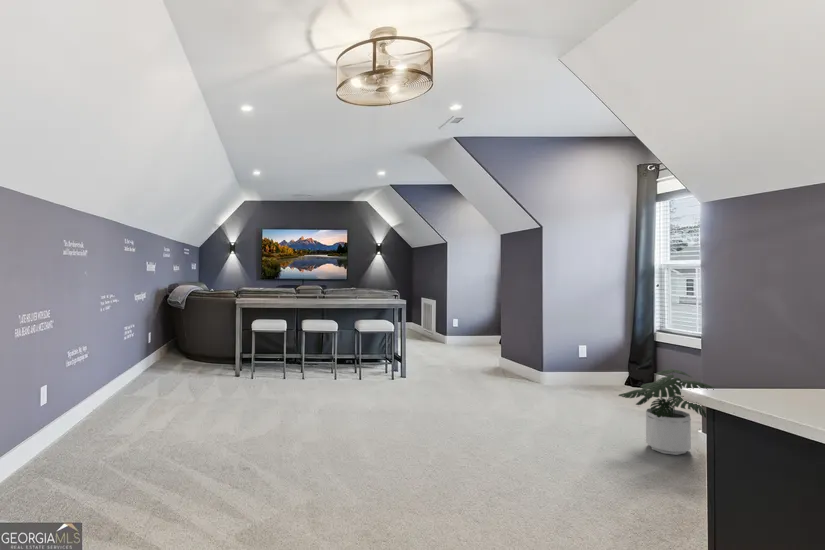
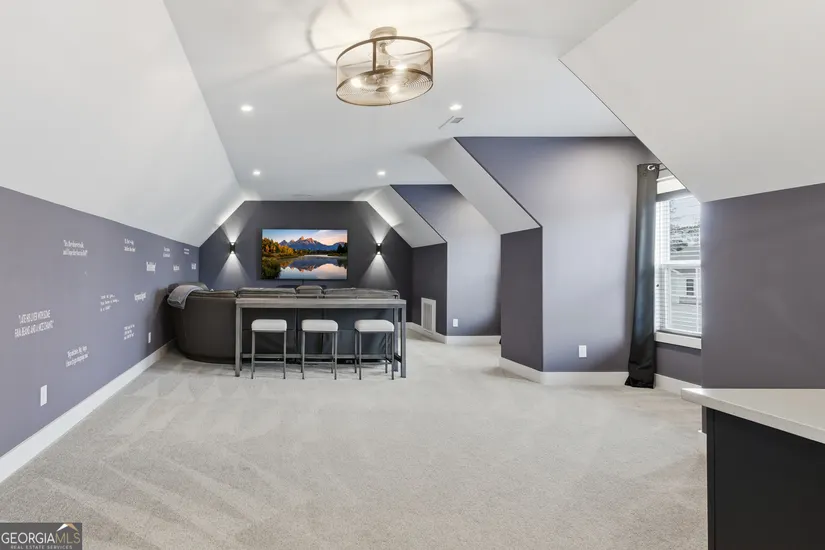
- potted plant (668, 411)
